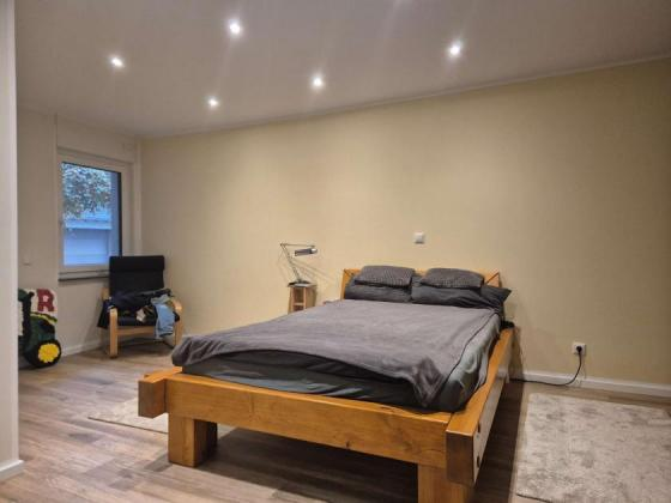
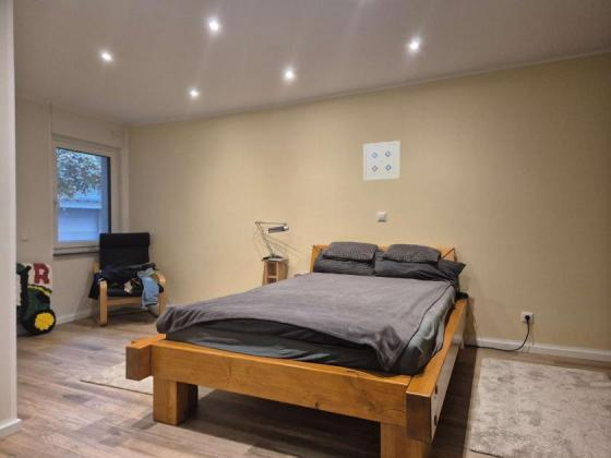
+ wall art (381, 160)
